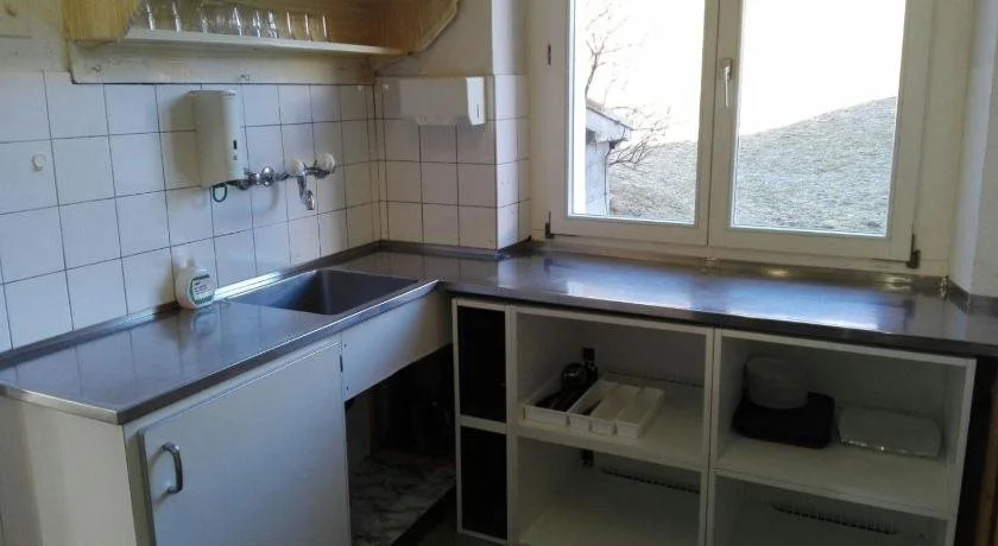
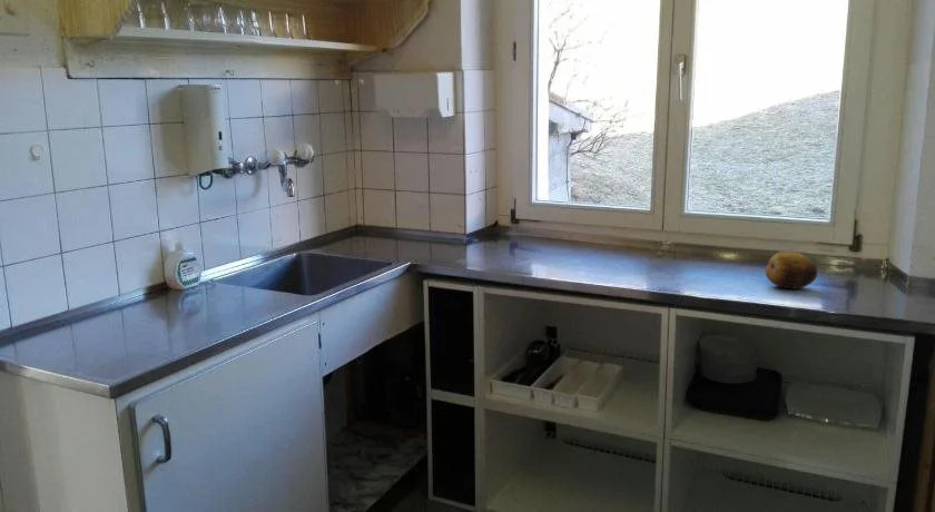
+ fruit (790, 269)
